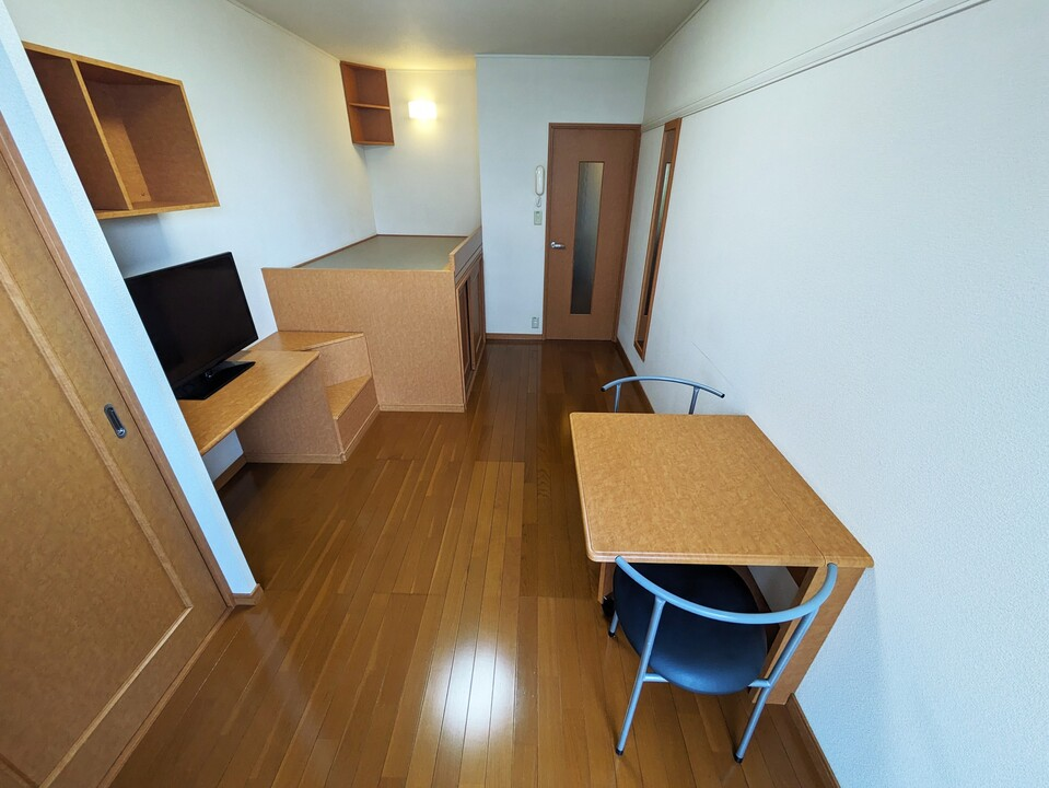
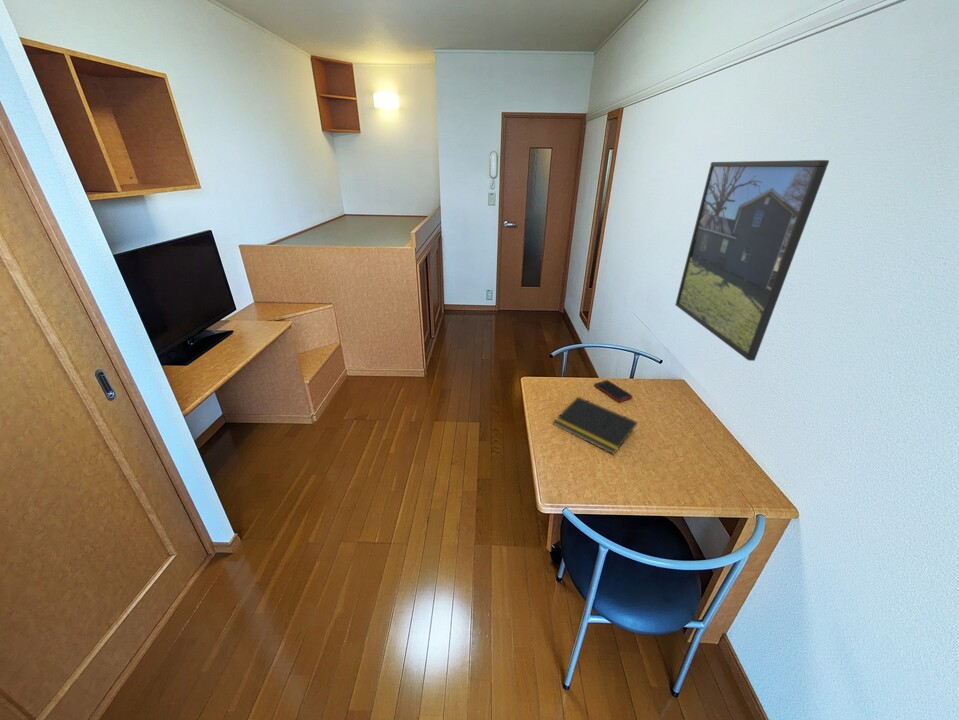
+ notepad (594, 423)
+ cell phone (612, 390)
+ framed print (731, 252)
